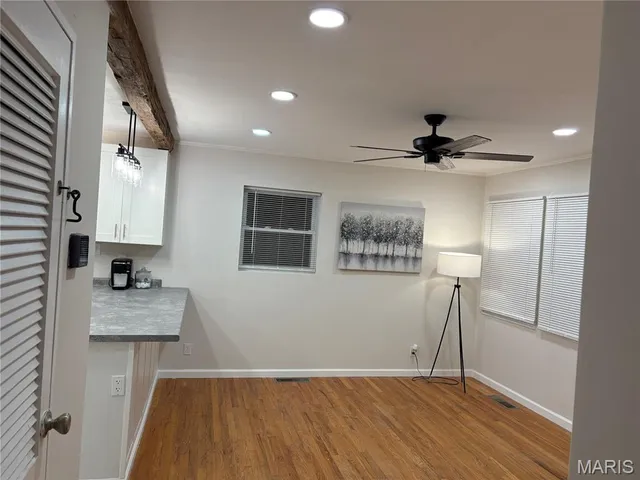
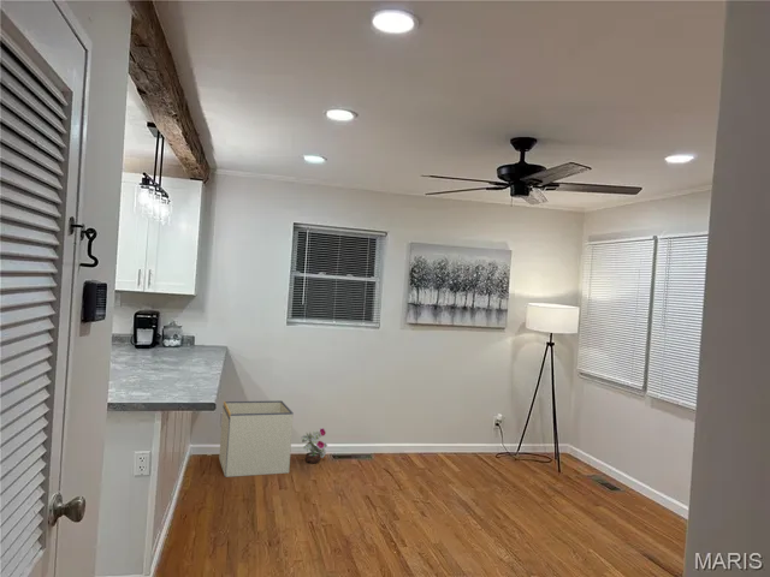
+ storage bin (255, 435)
+ decorative plant (314, 445)
